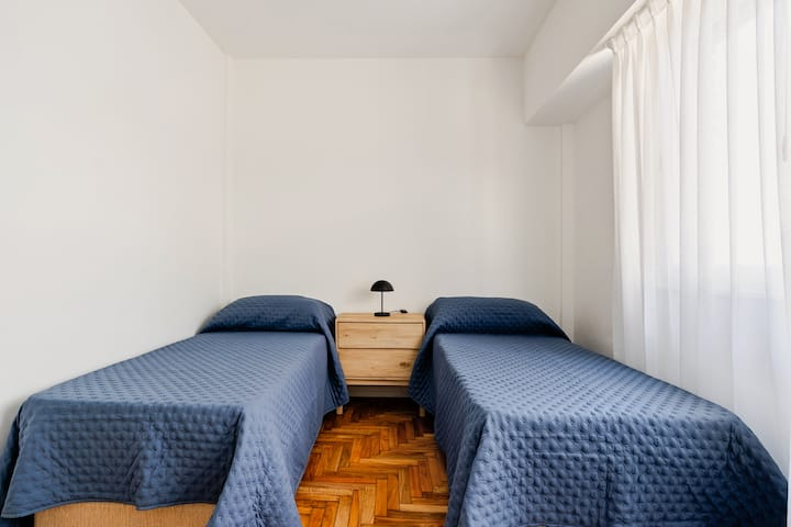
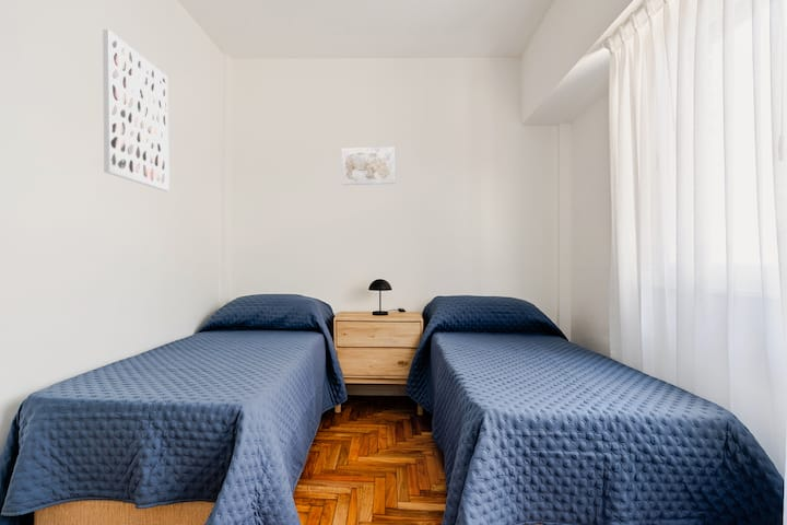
+ wall art (139, 118)
+ wall art (368, 166)
